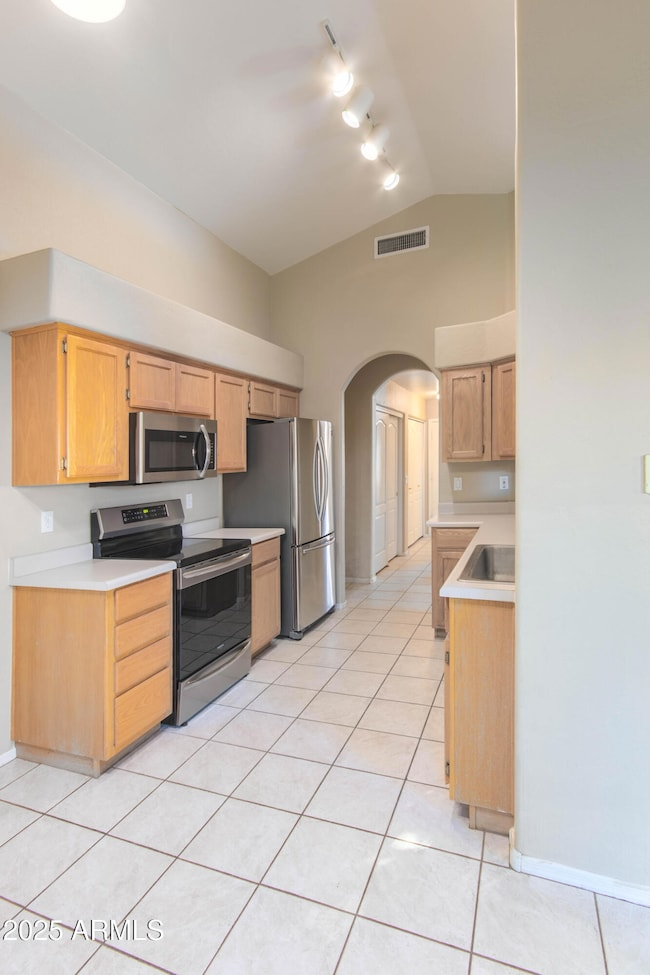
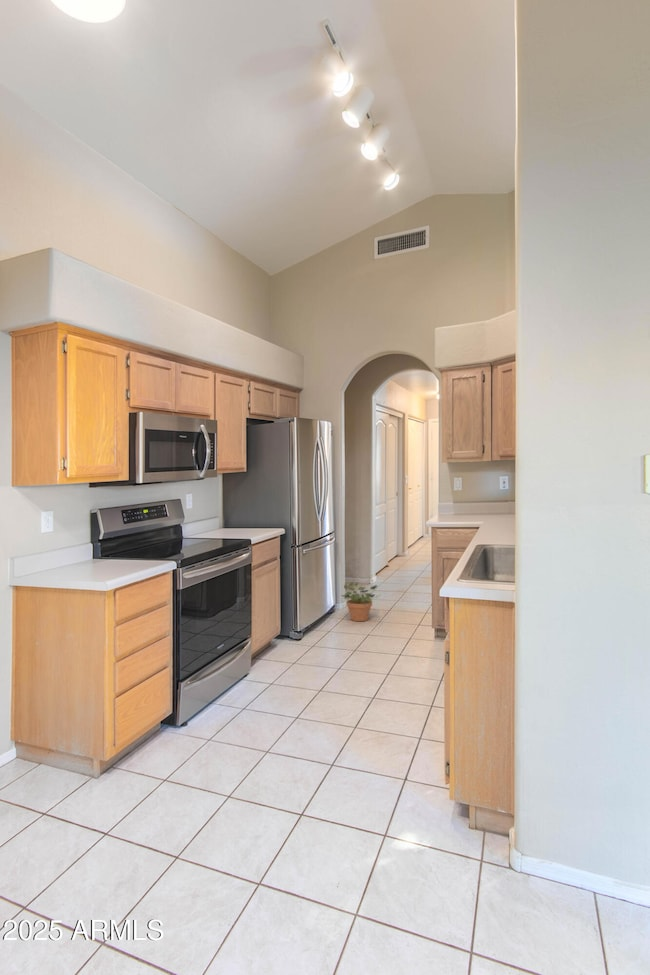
+ potted plant (362, 601)
